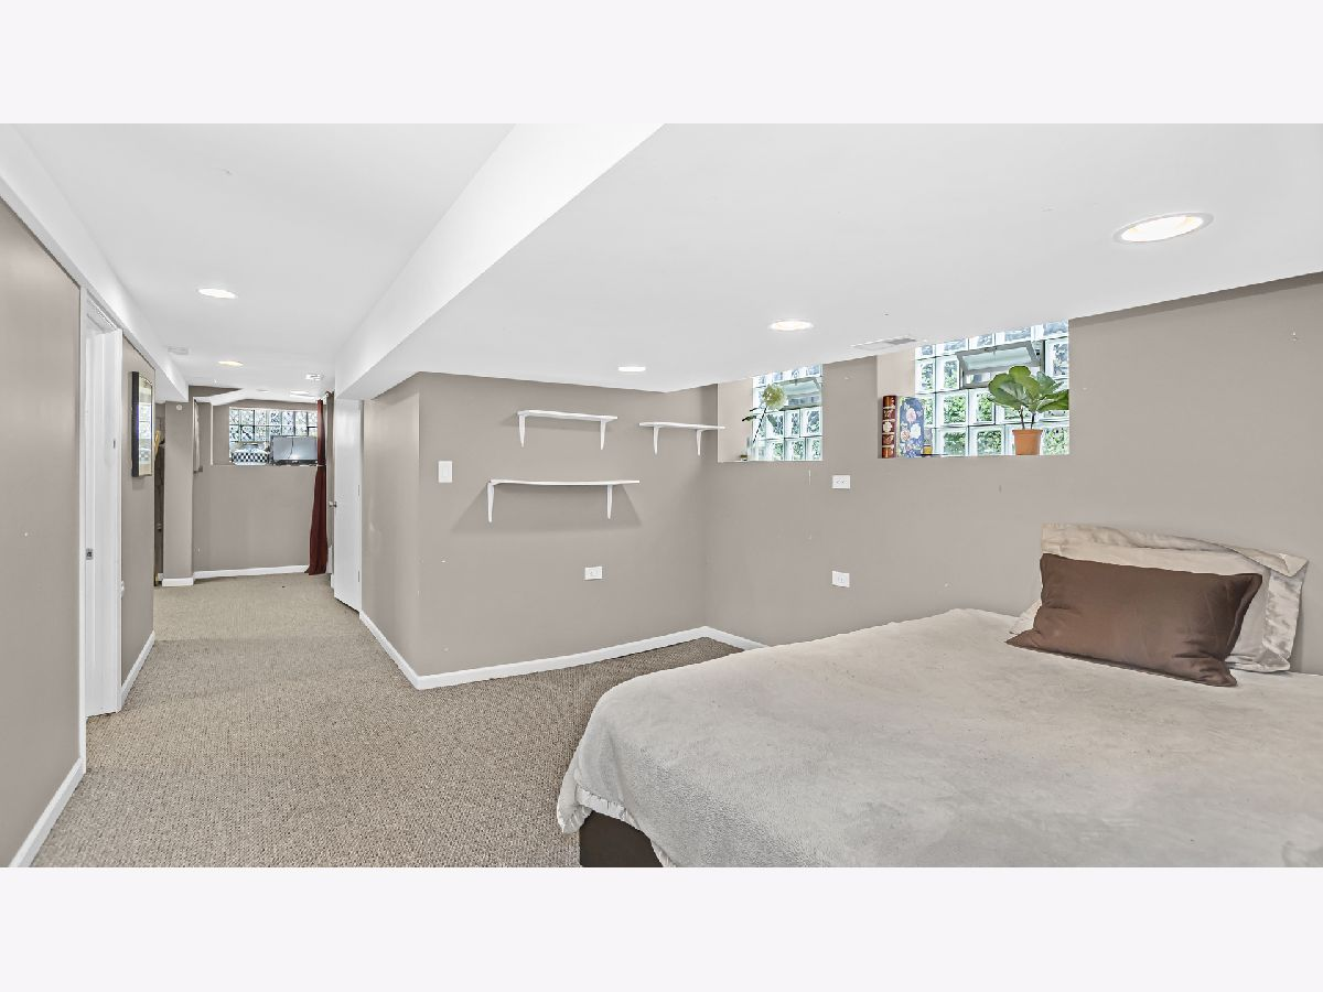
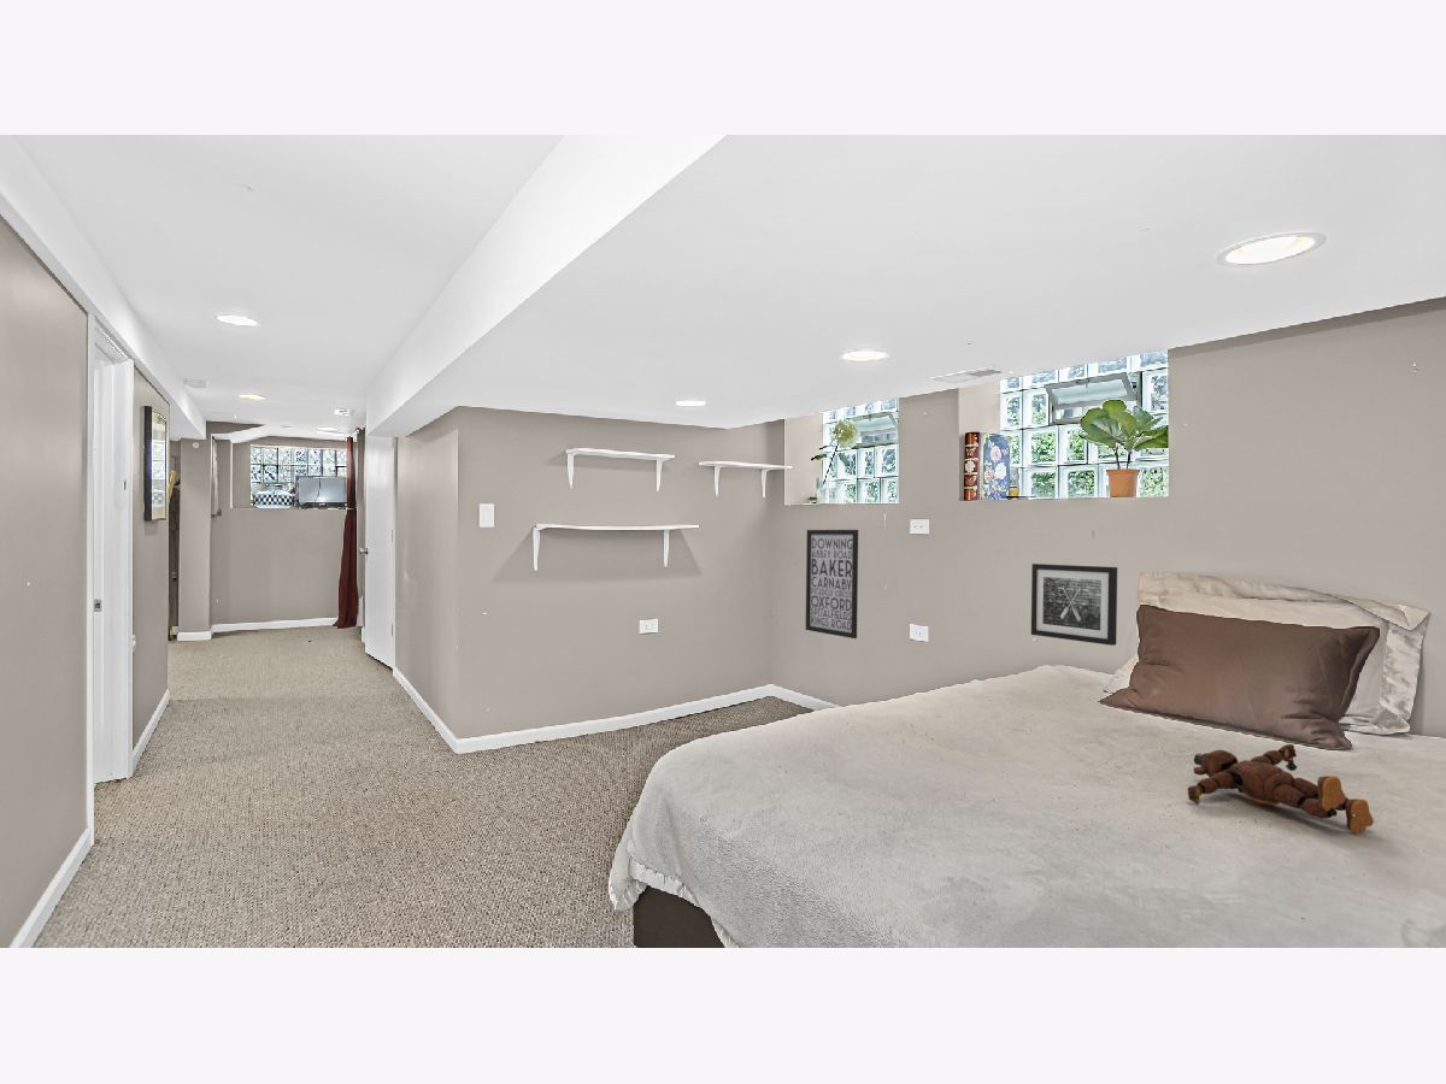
+ wall art (830, 582)
+ teddy bear (1268, 779)
+ wall art (1071, 602)
